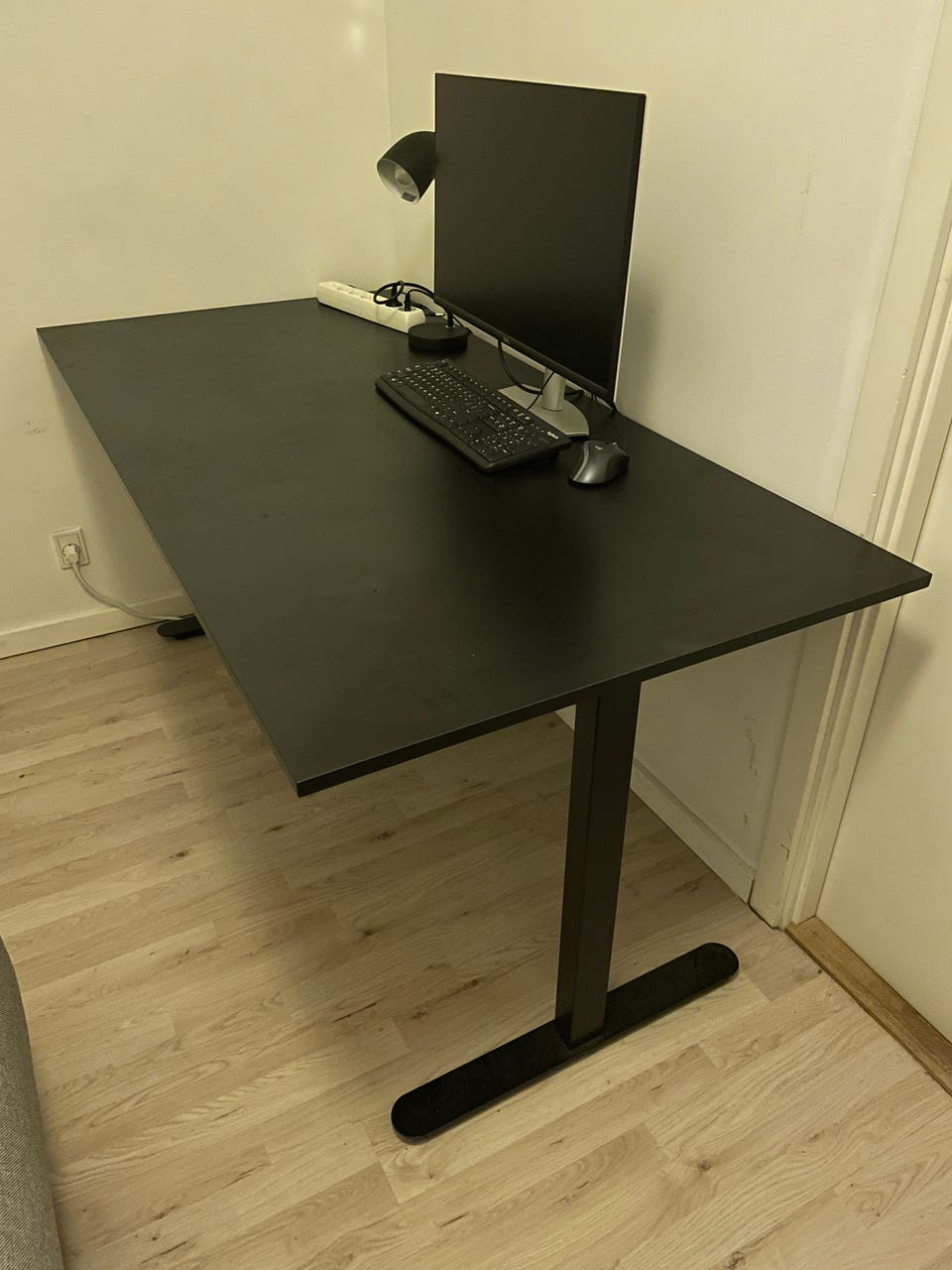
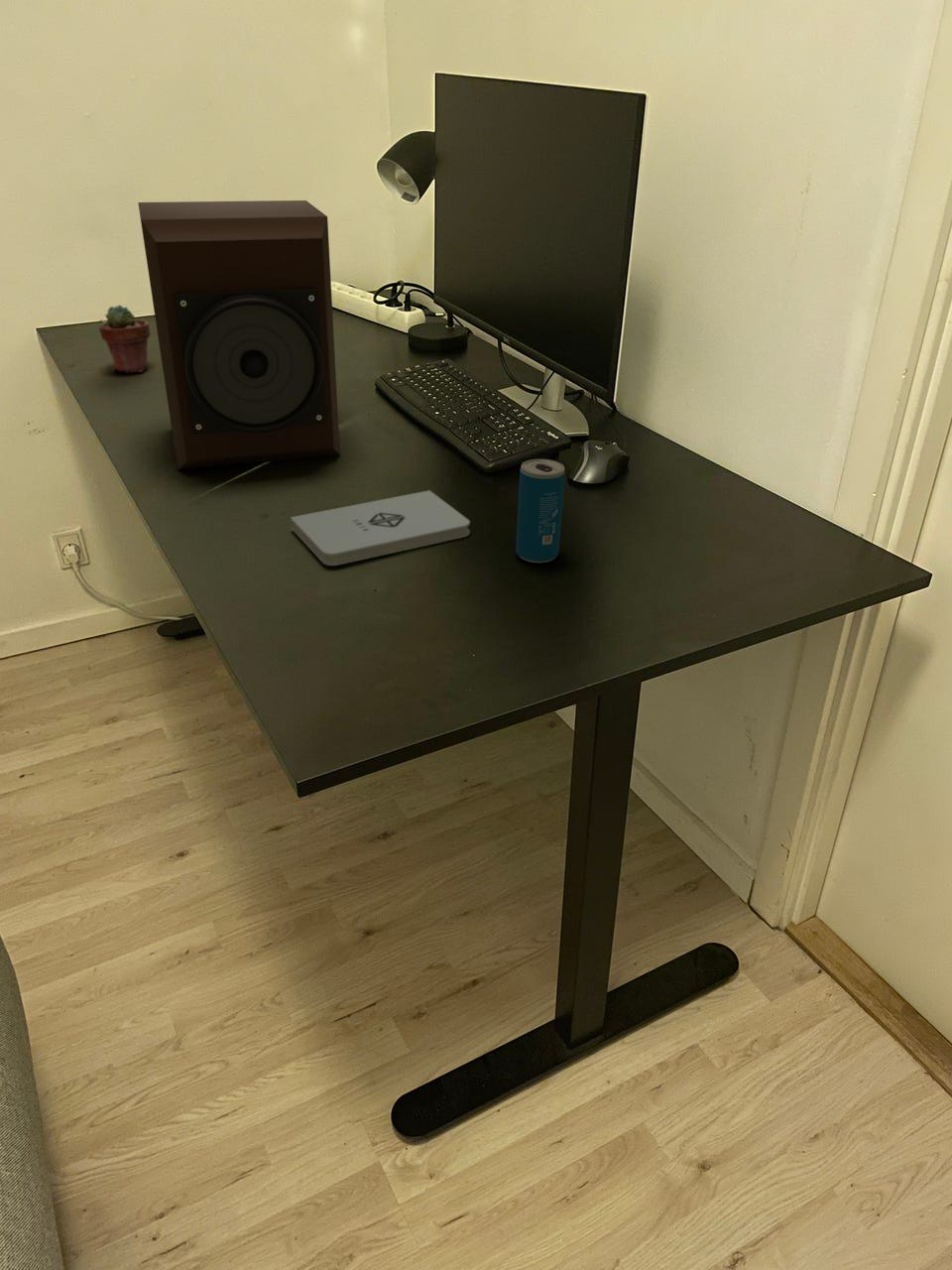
+ notepad (382, 526)
+ speaker (245, 338)
+ potted succulent (125, 336)
+ beverage can (539, 511)
